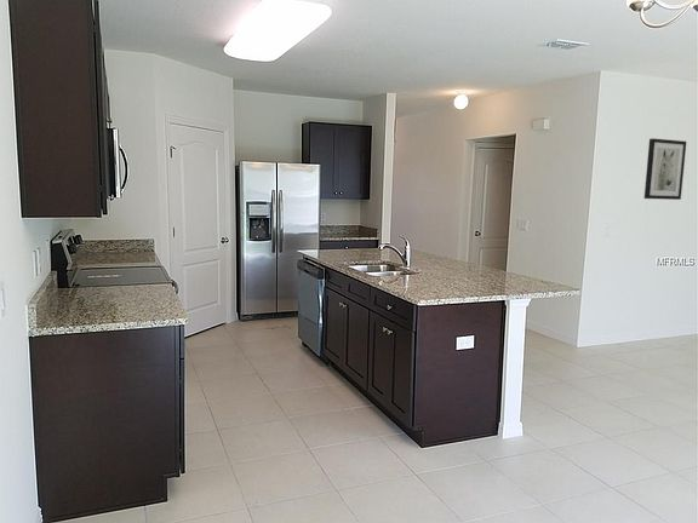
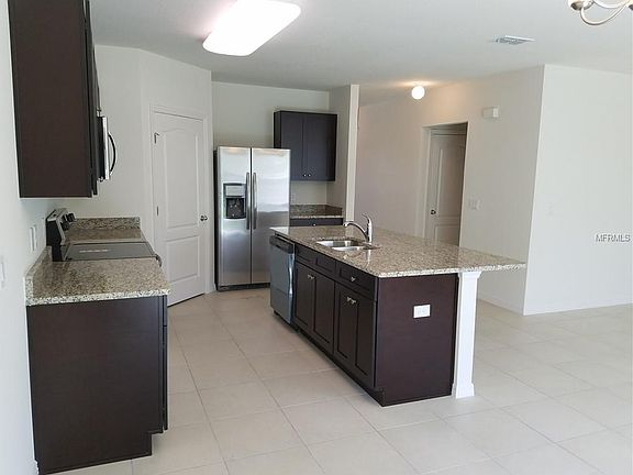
- wall art (665, 169)
